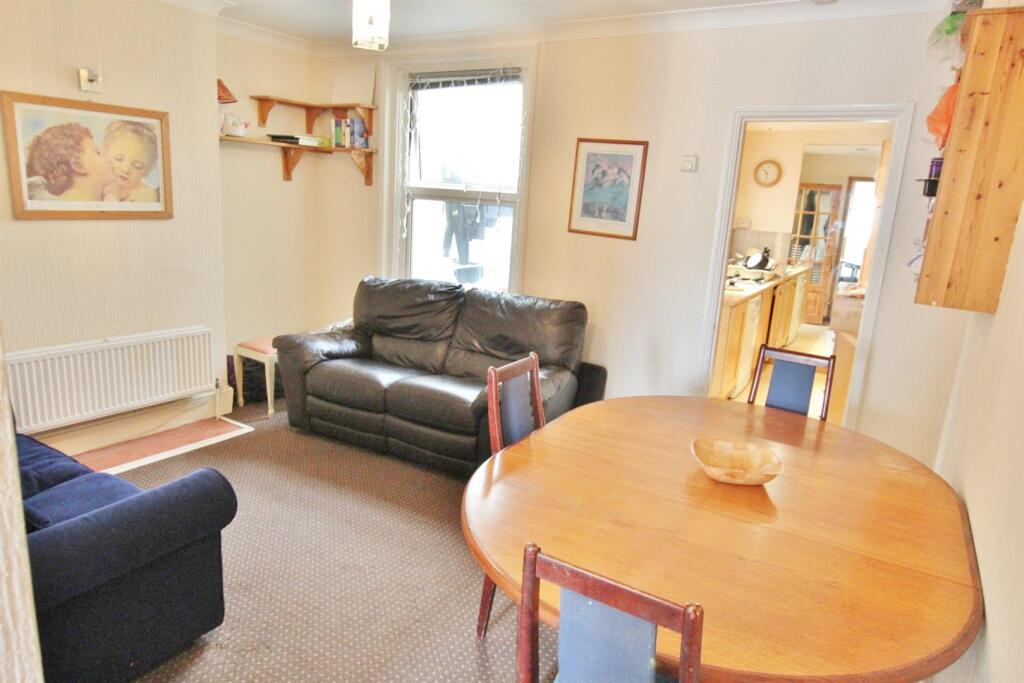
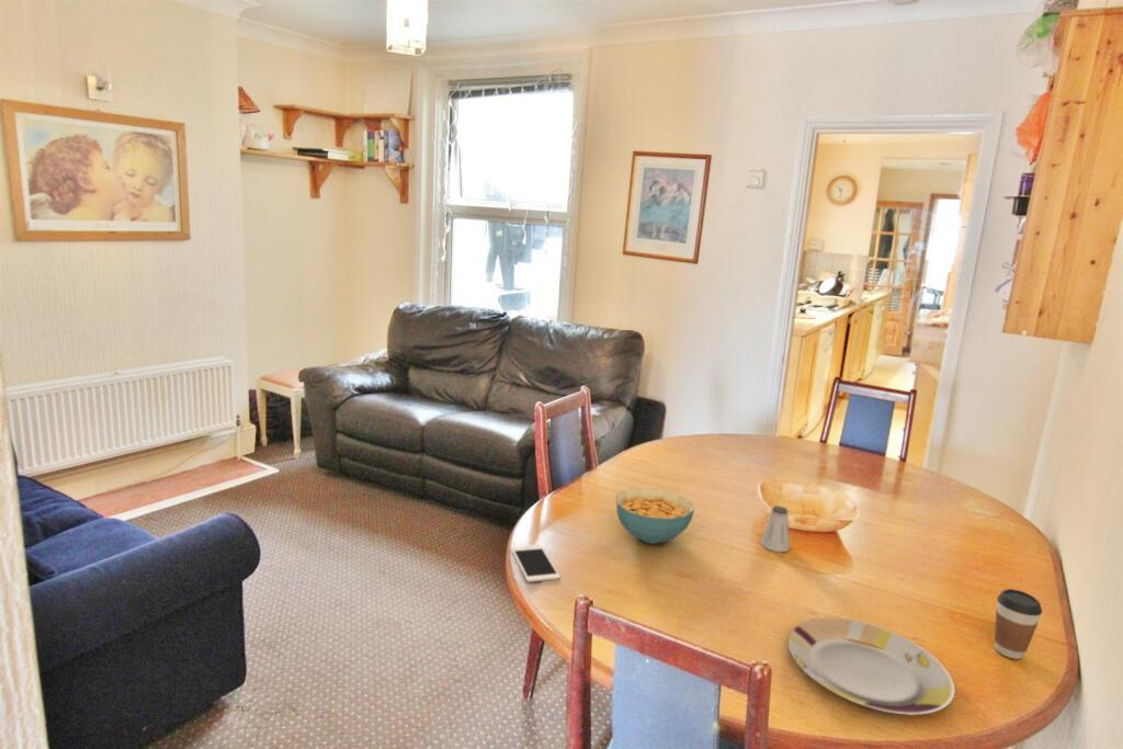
+ saltshaker (776, 526)
+ cereal bowl (653, 520)
+ plate (866, 666)
+ coffee cup (1014, 624)
+ cell phone (534, 563)
